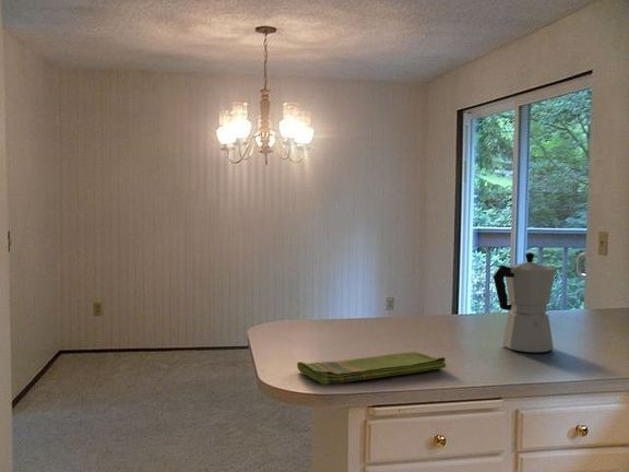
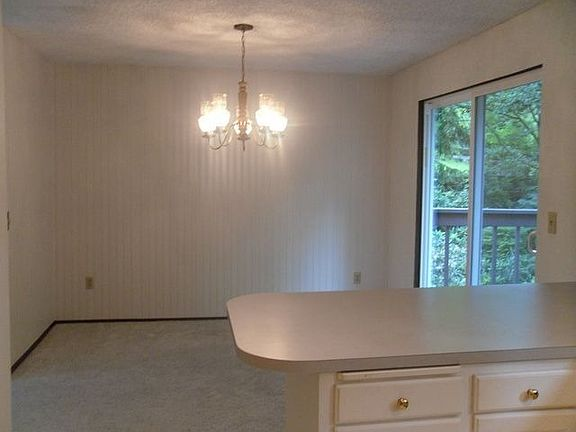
- moka pot (524, 300)
- dish towel (371, 363)
